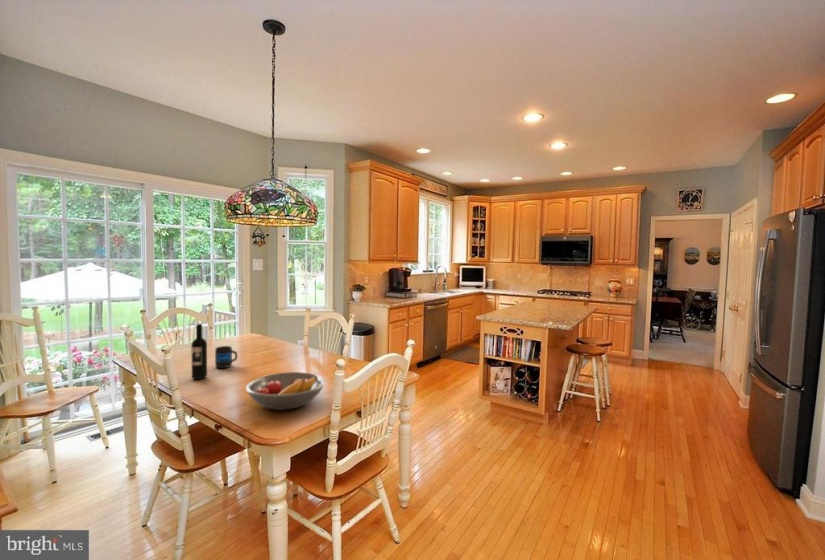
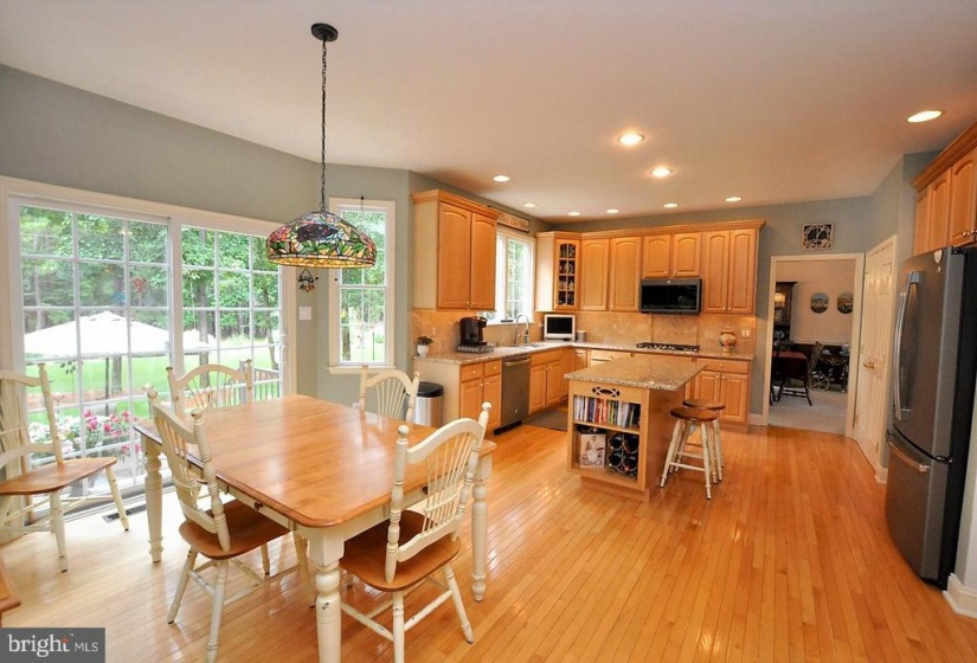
- fruit bowl (286, 390)
- wine bottle (199, 351)
- mug (226, 356)
